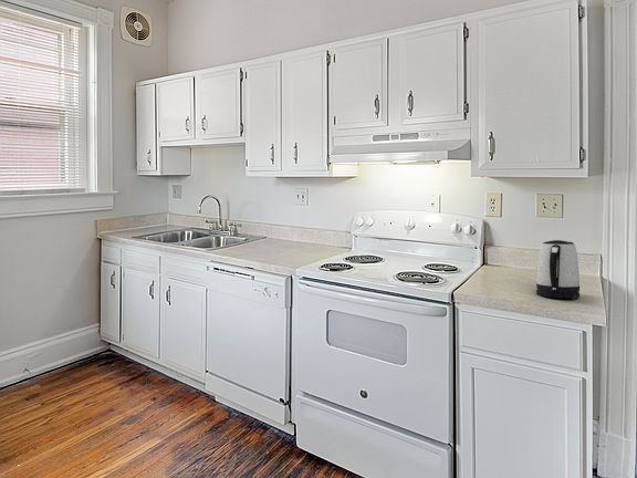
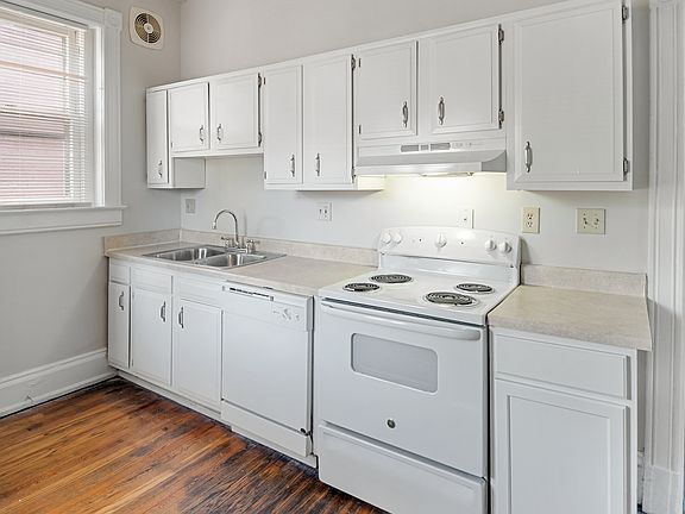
- kettle (556, 268)
